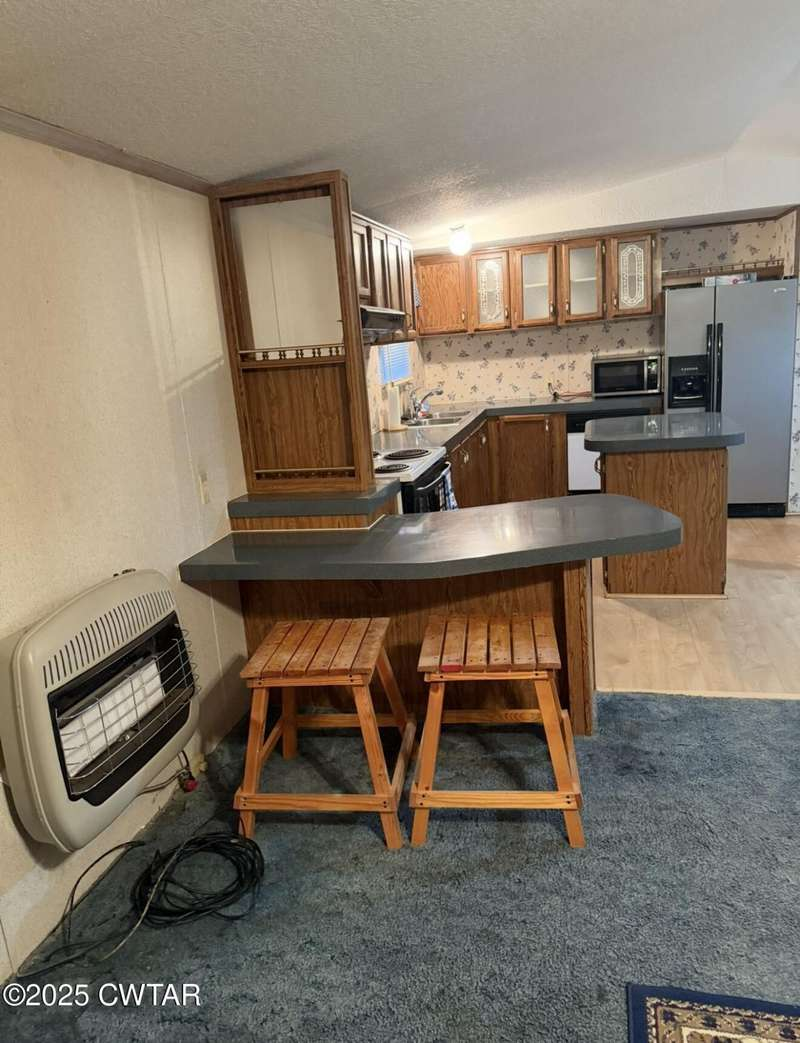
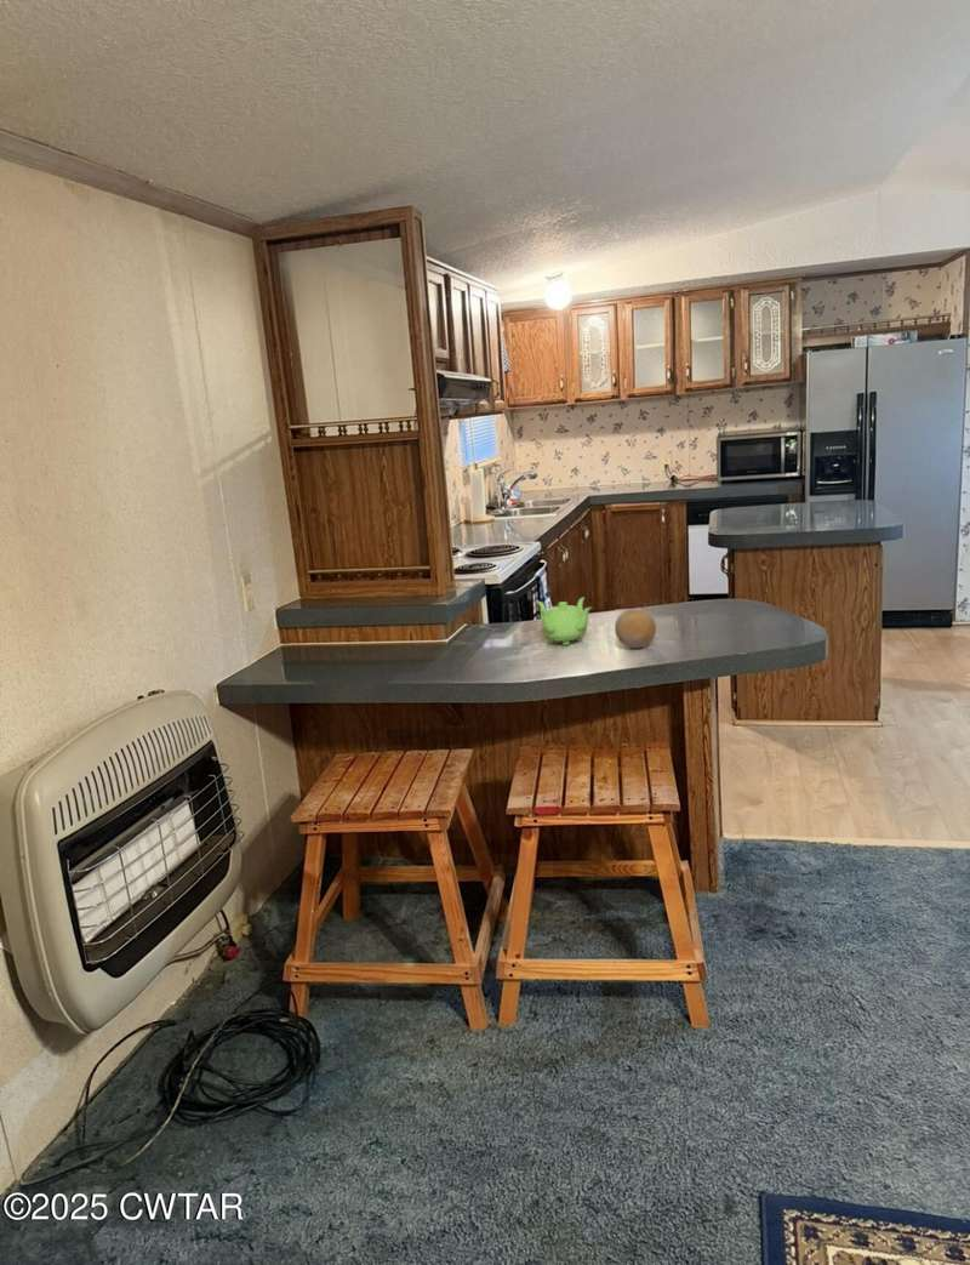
+ teapot (564, 621)
+ fruit (634, 628)
